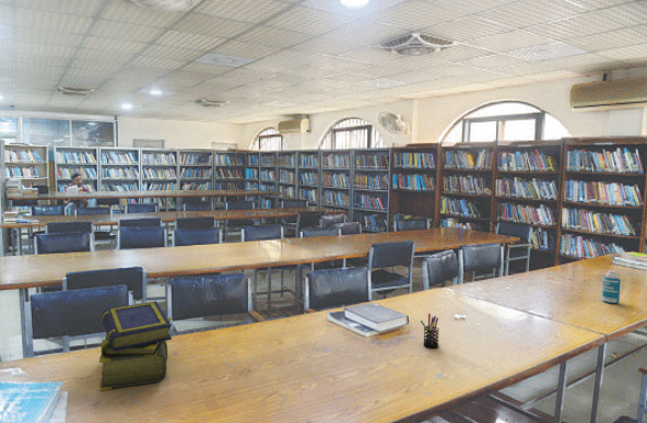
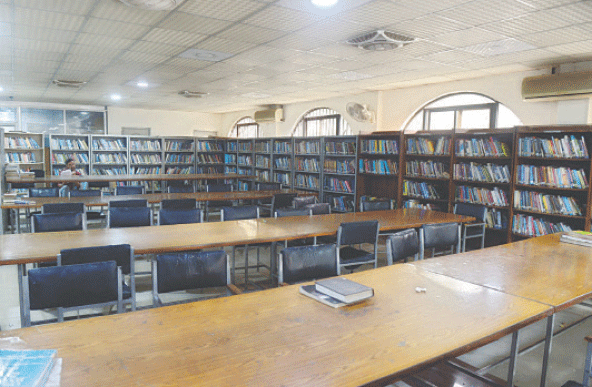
- pen holder (428, 330)
- stack of books (137, 341)
- bottle (611, 286)
